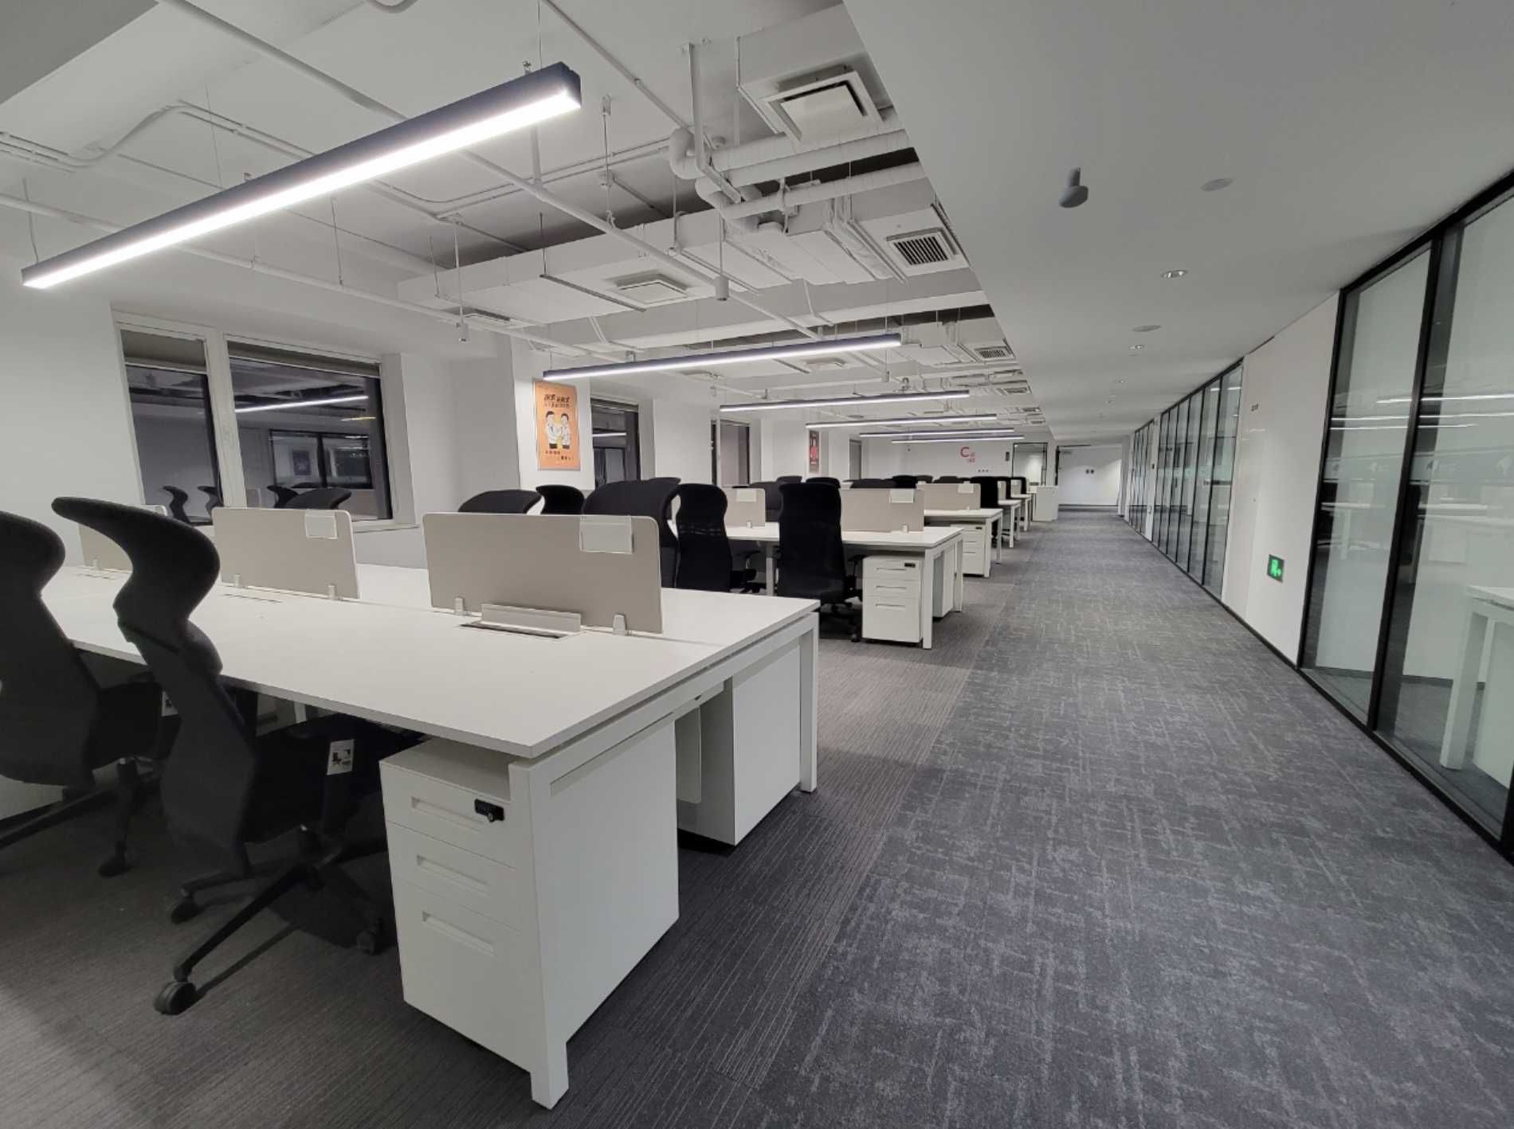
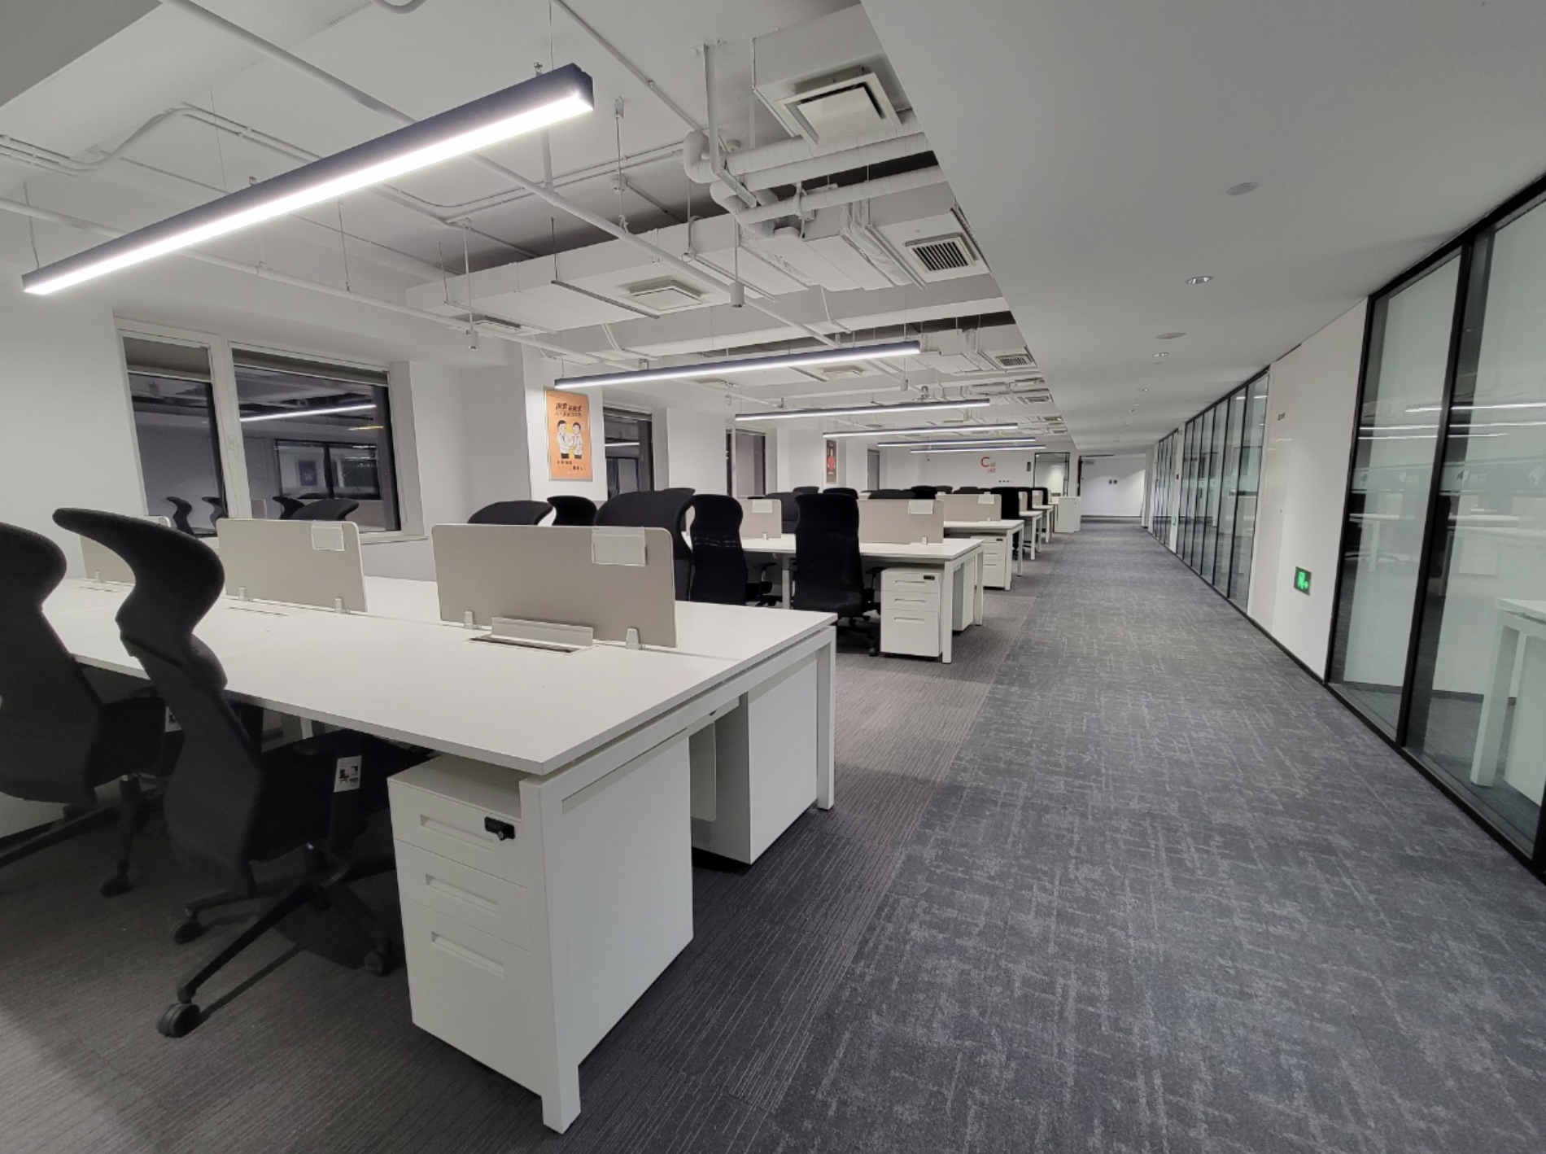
- security camera (1074, 186)
